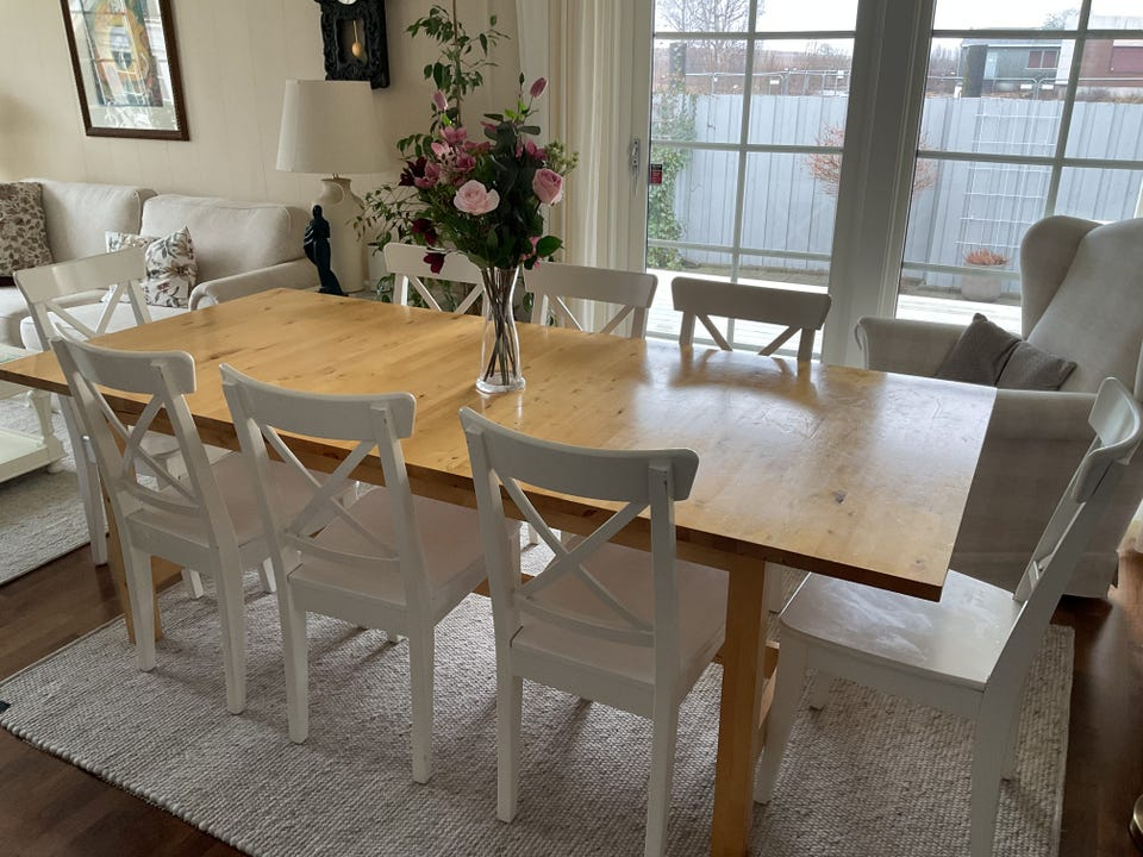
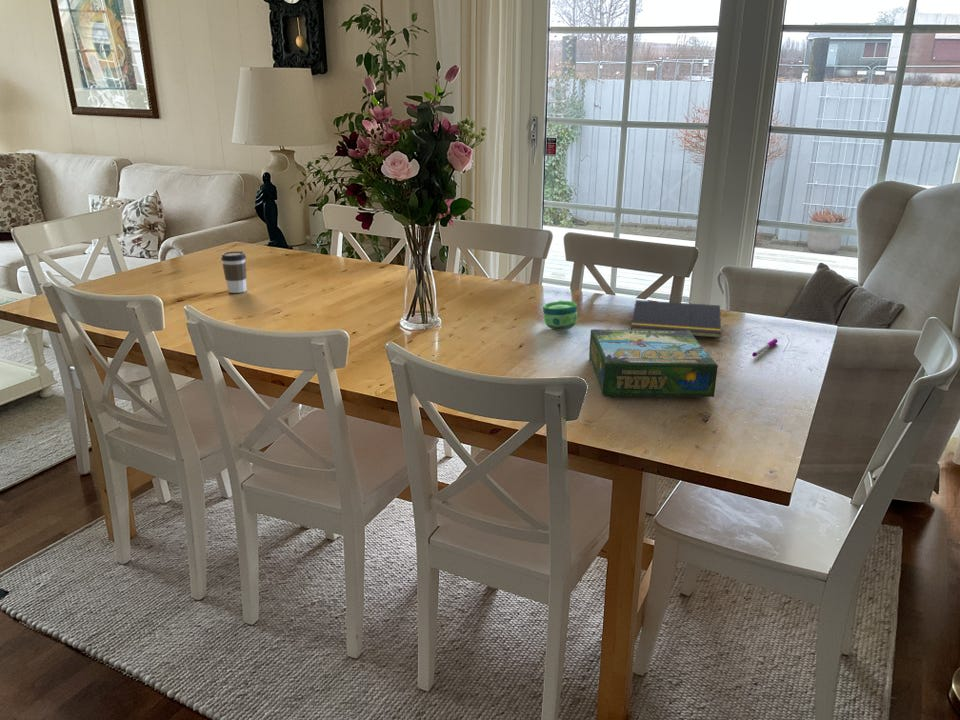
+ cup (558, 314)
+ notepad (676, 318)
+ pen (764, 347)
+ coffee cup (235, 272)
+ board game (648, 361)
